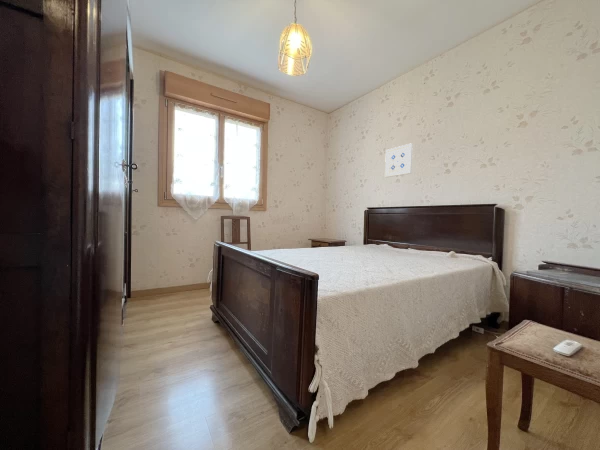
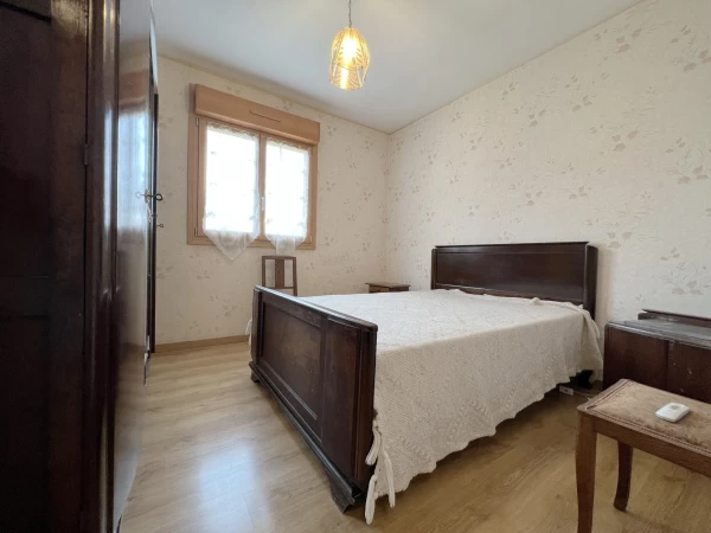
- wall art (398, 161)
